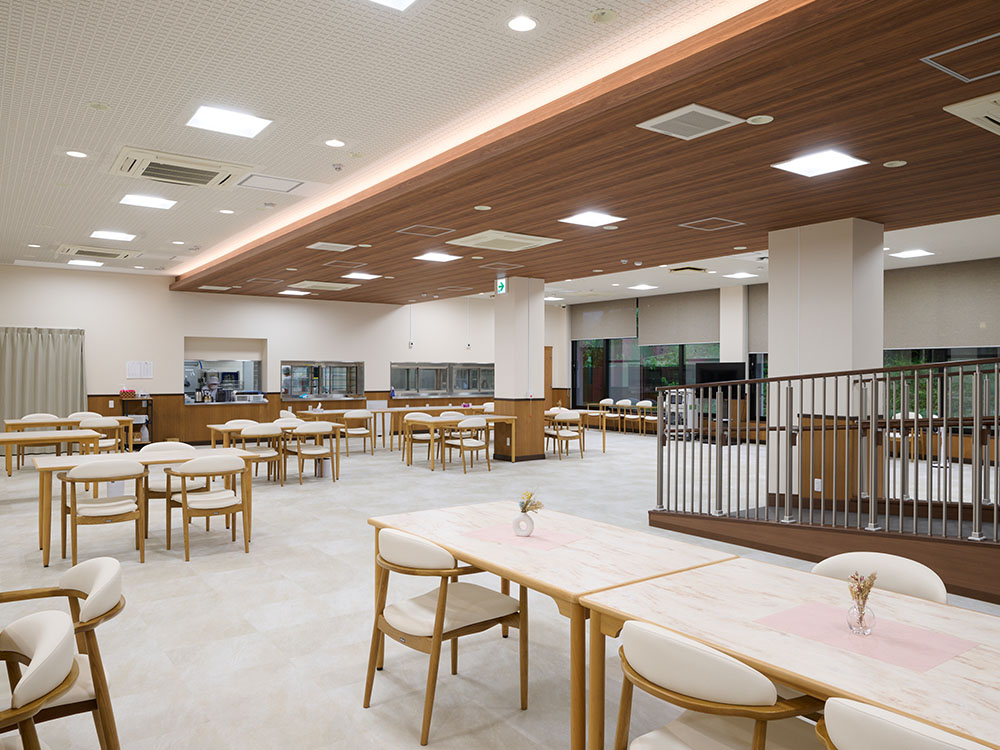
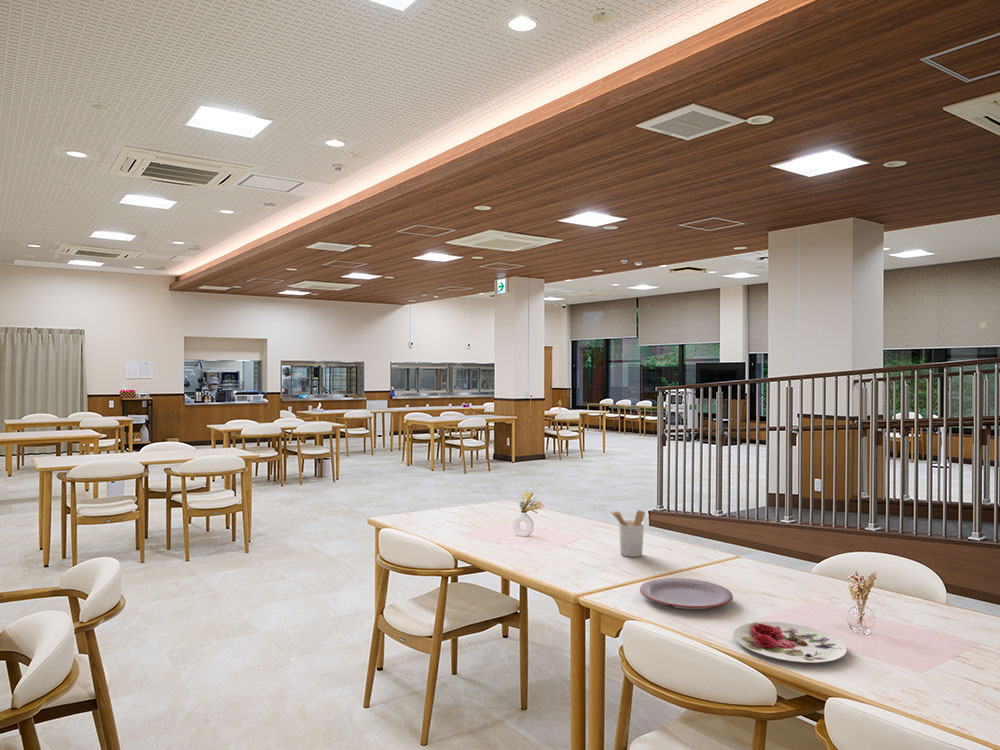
+ plate (788, 640)
+ plate (685, 595)
+ utensil holder (626, 531)
